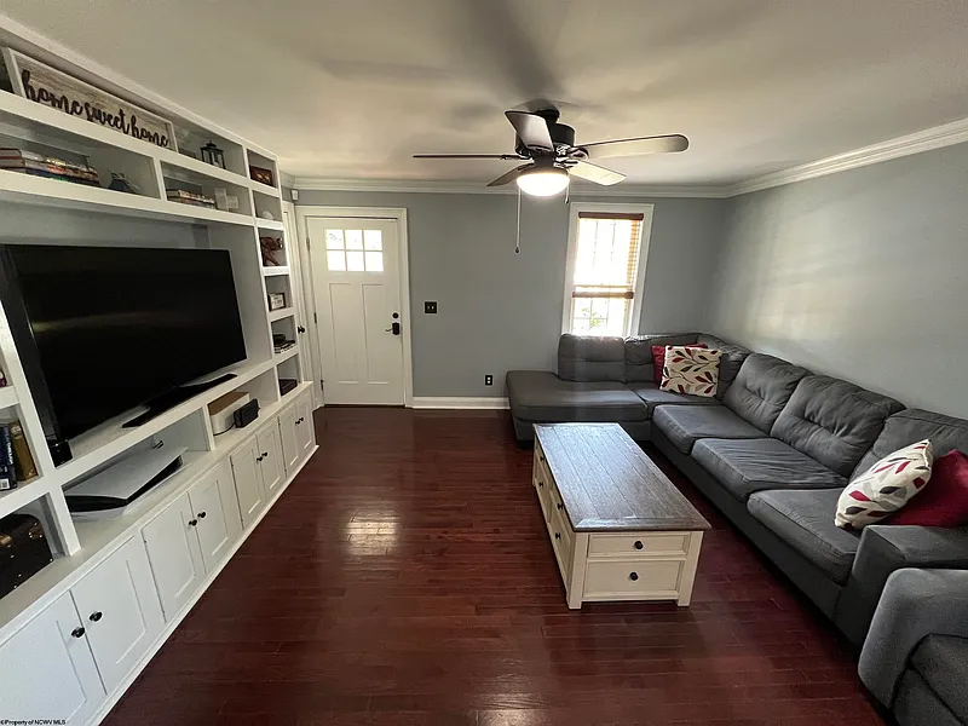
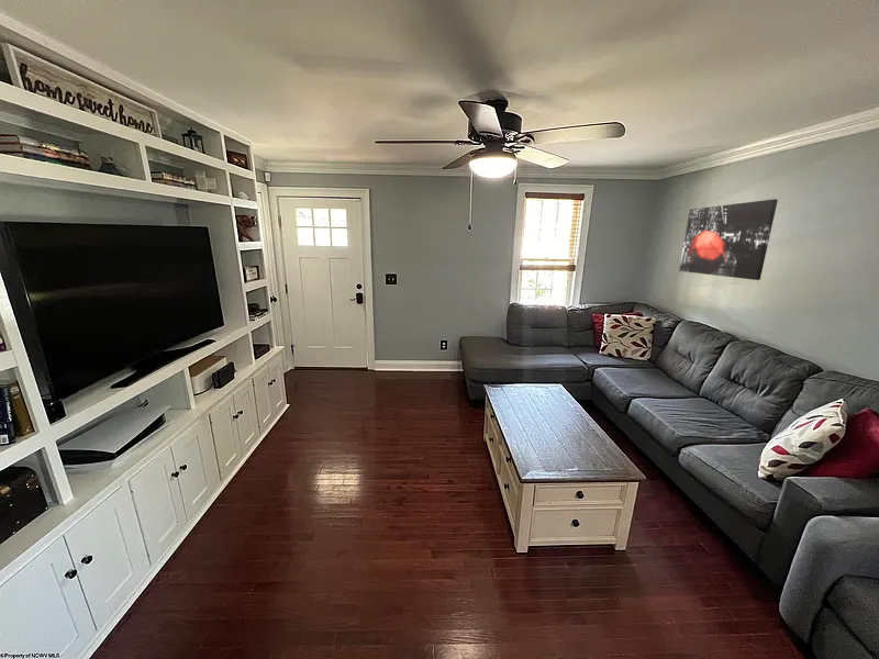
+ wall art (721, 241)
